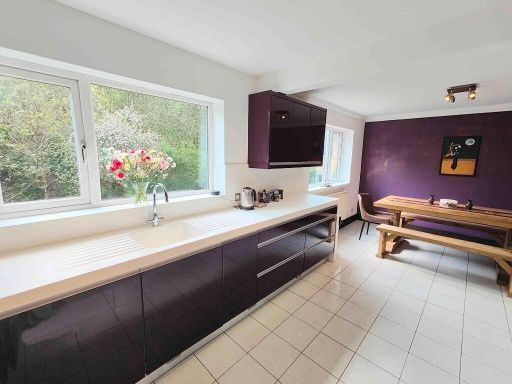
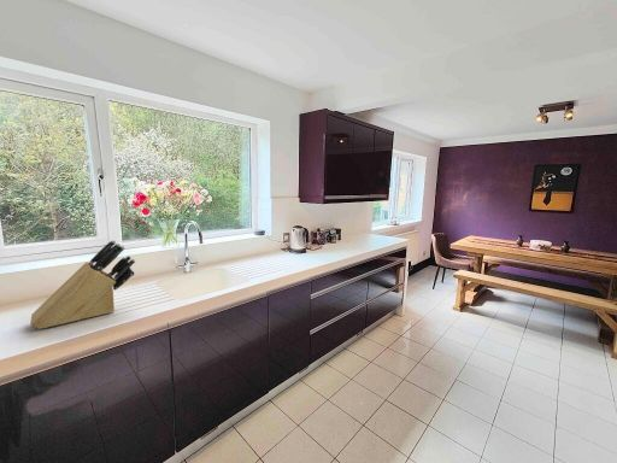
+ knife block (86, 279)
